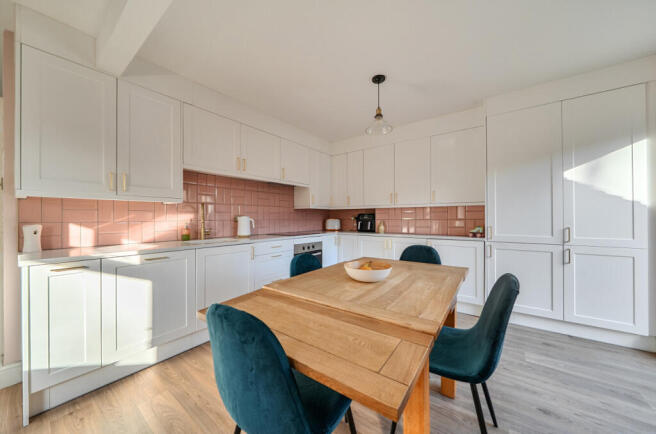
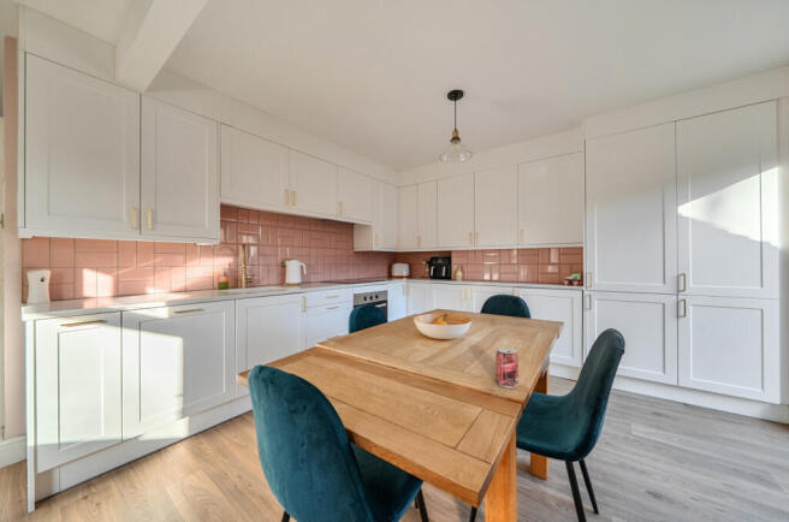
+ beverage can (506, 366)
